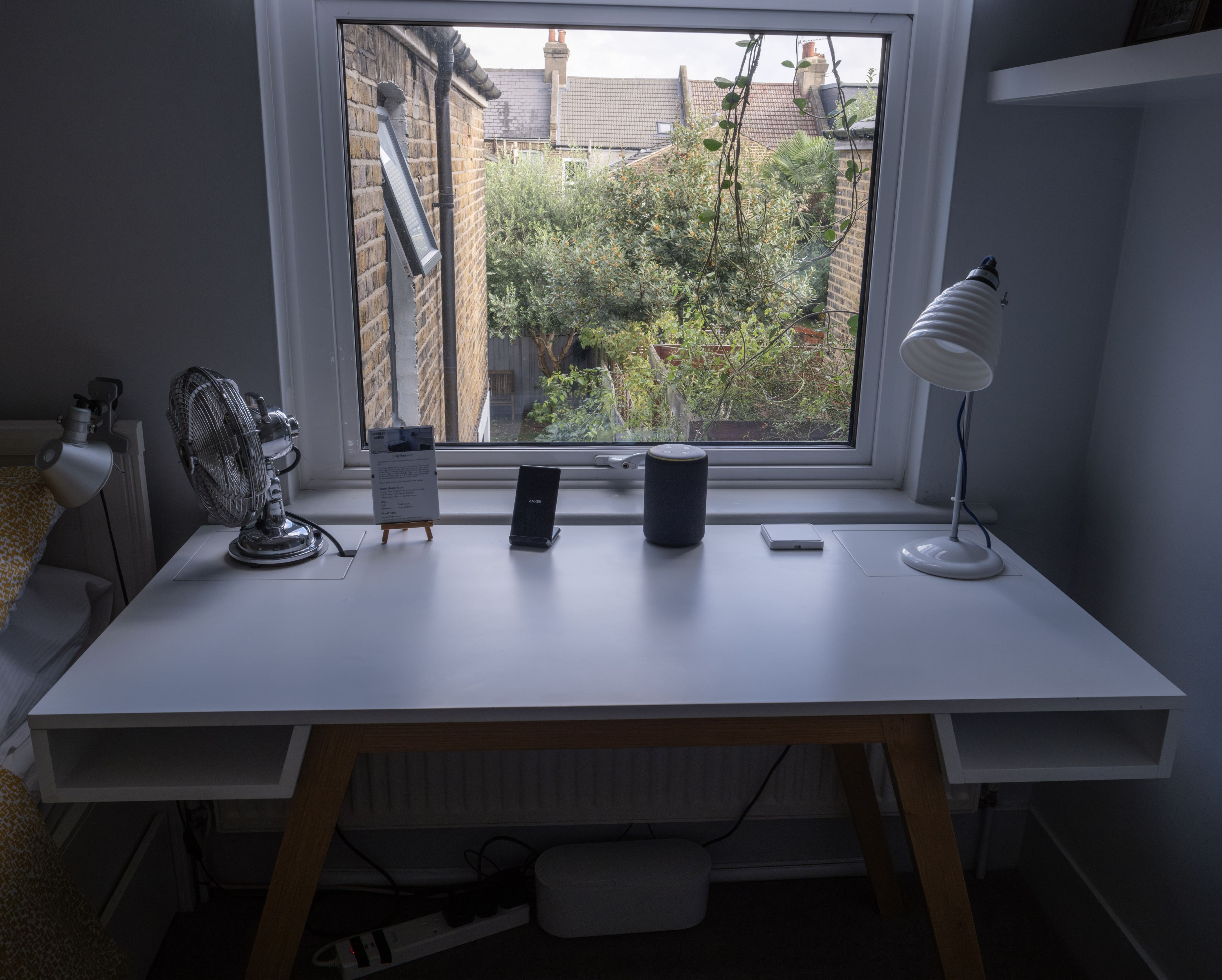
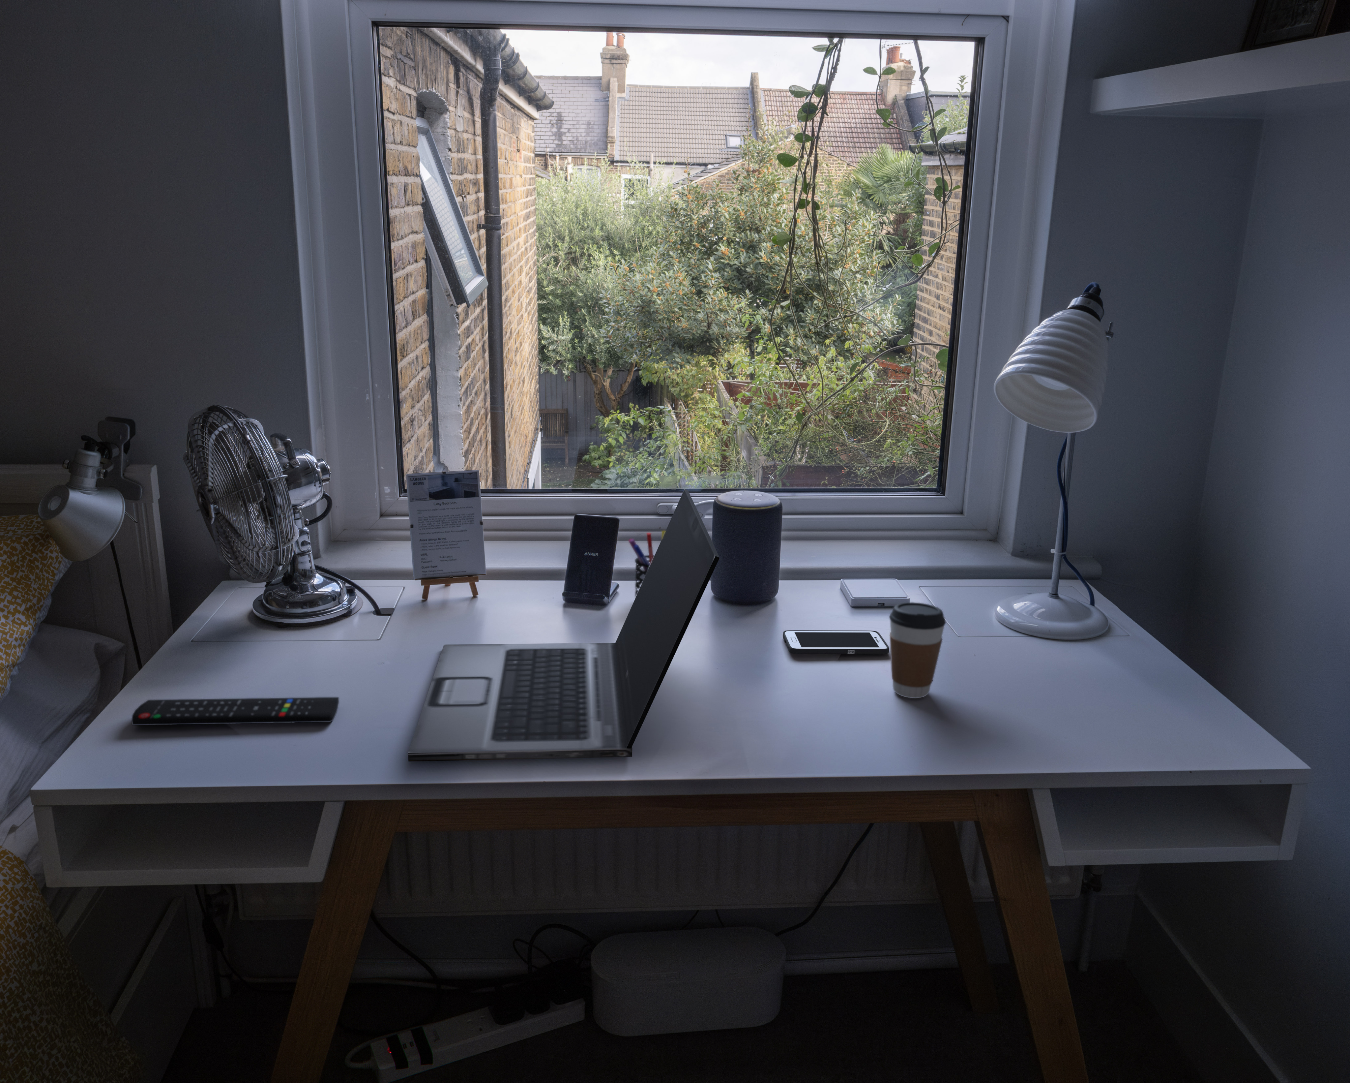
+ pen holder (651, 564)
+ laptop (563, 643)
+ cell phone (835, 642)
+ remote control (236, 713)
+ coffee cup (915, 650)
